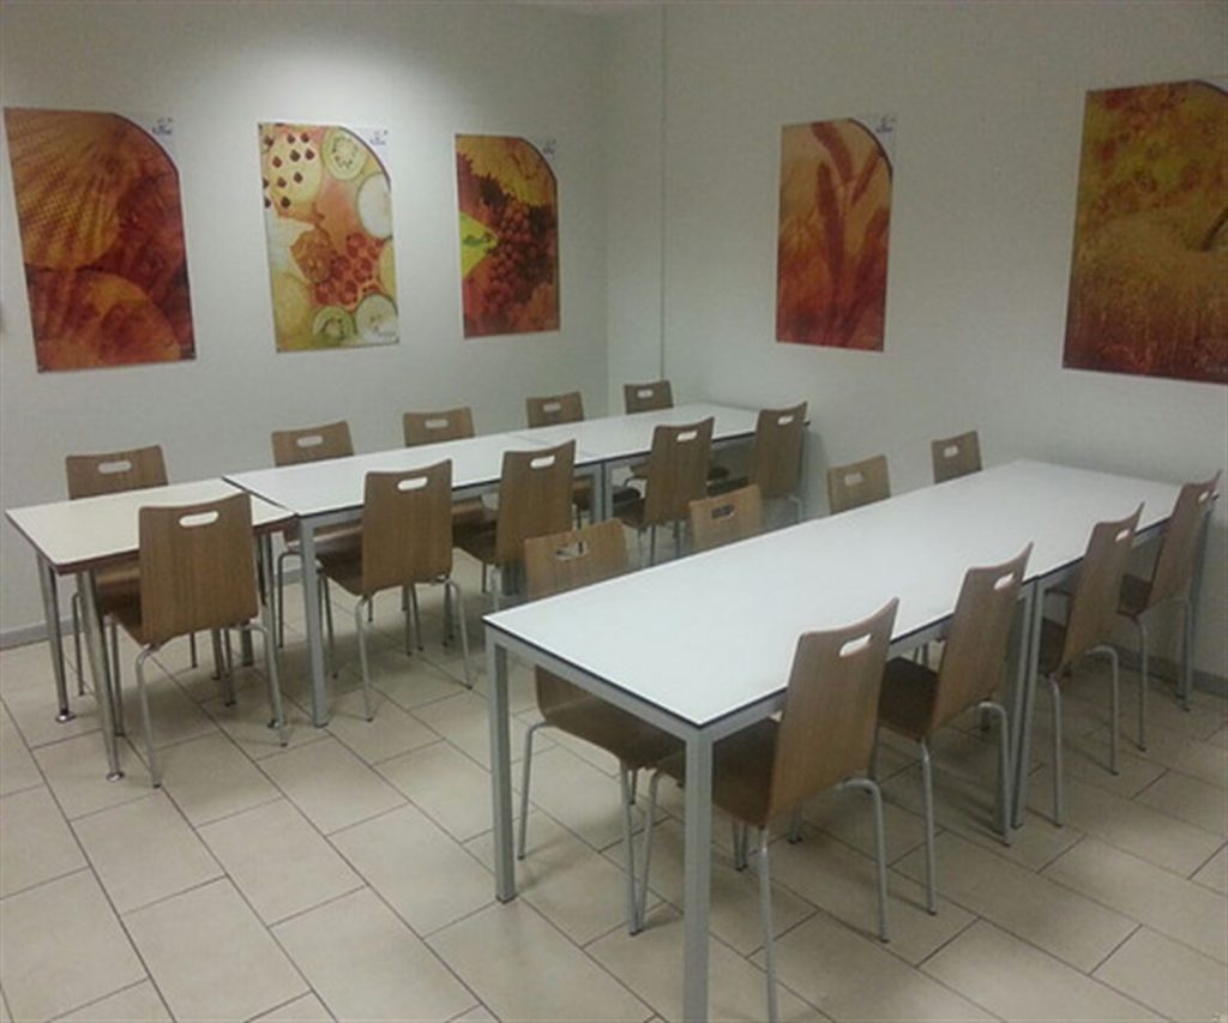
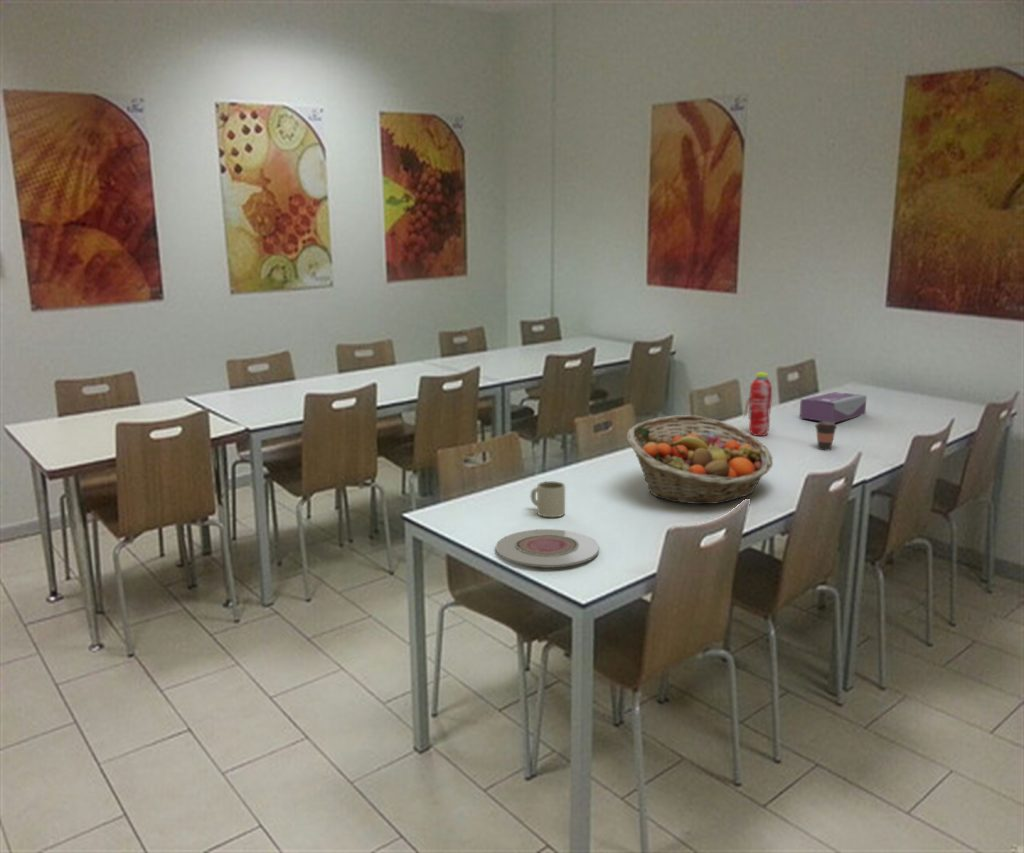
+ coffee cup (825, 436)
+ fruit basket (698, 458)
+ plate (547, 546)
+ tissue box (833, 406)
+ mug (546, 498)
+ water bottle (757, 403)
